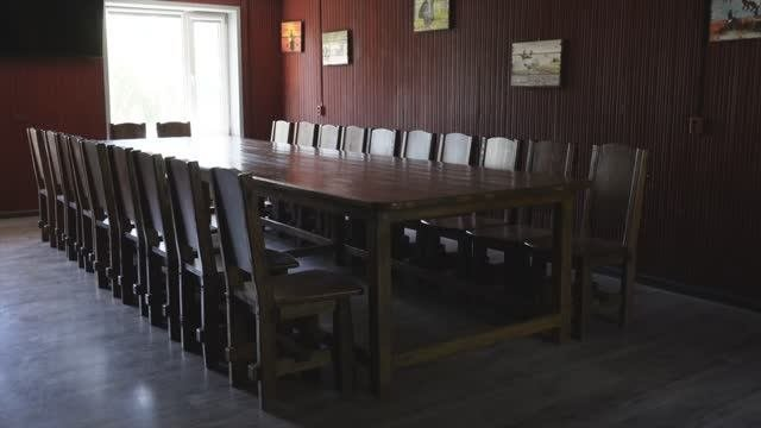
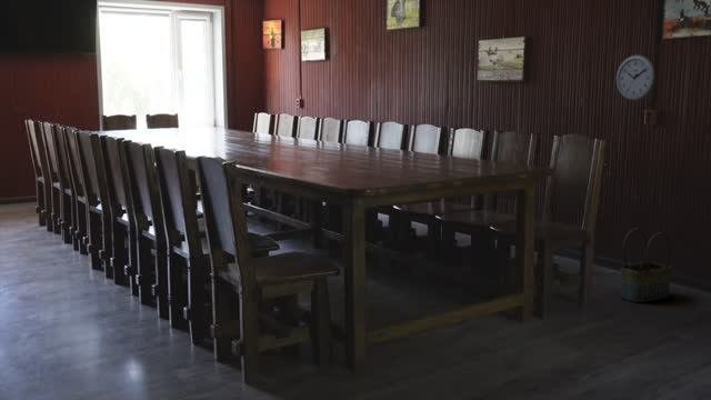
+ wall clock (634, 78)
+ basket (647, 263)
